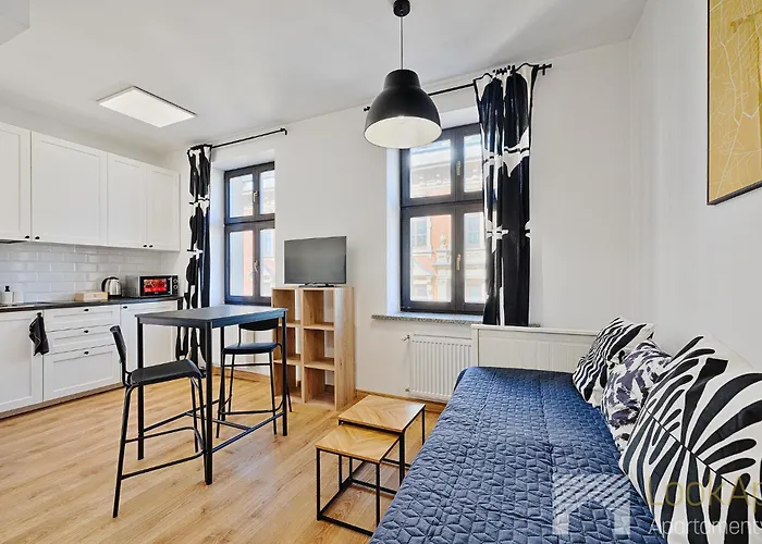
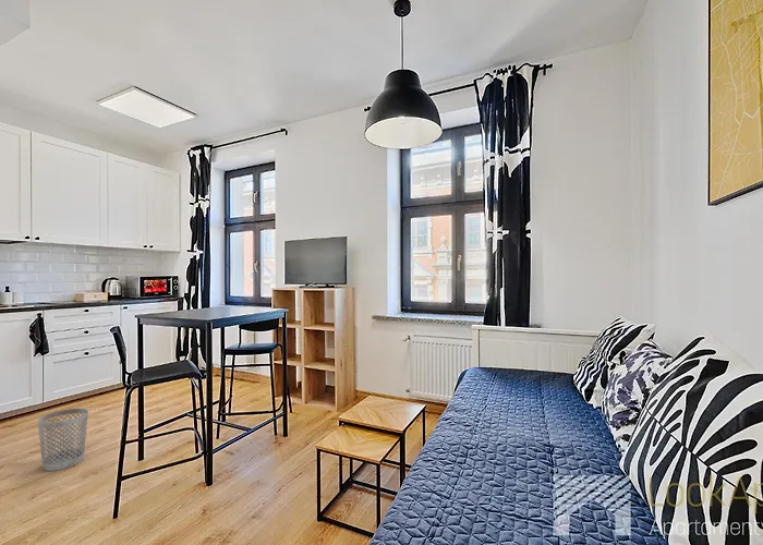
+ wastebasket (63, 438)
